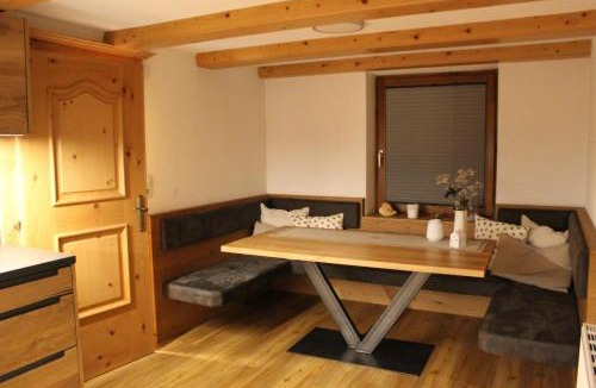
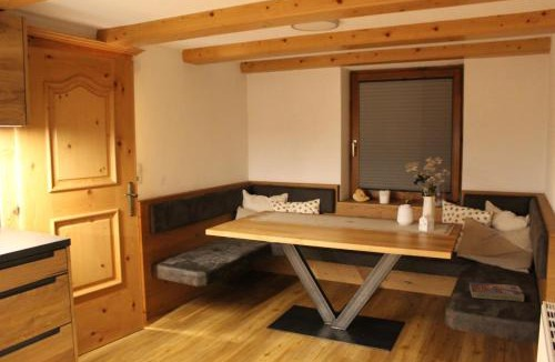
+ textbook (495, 291)
